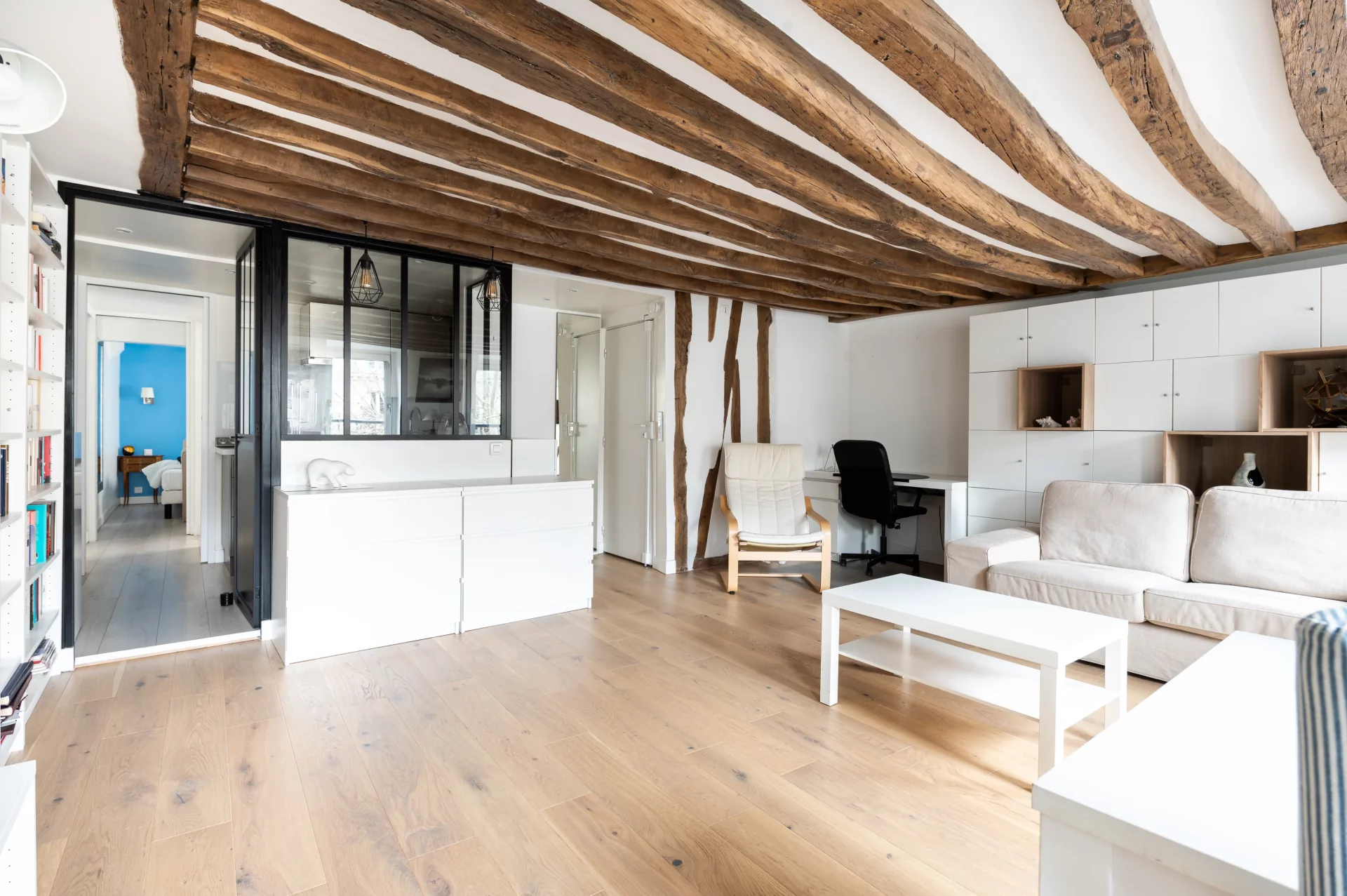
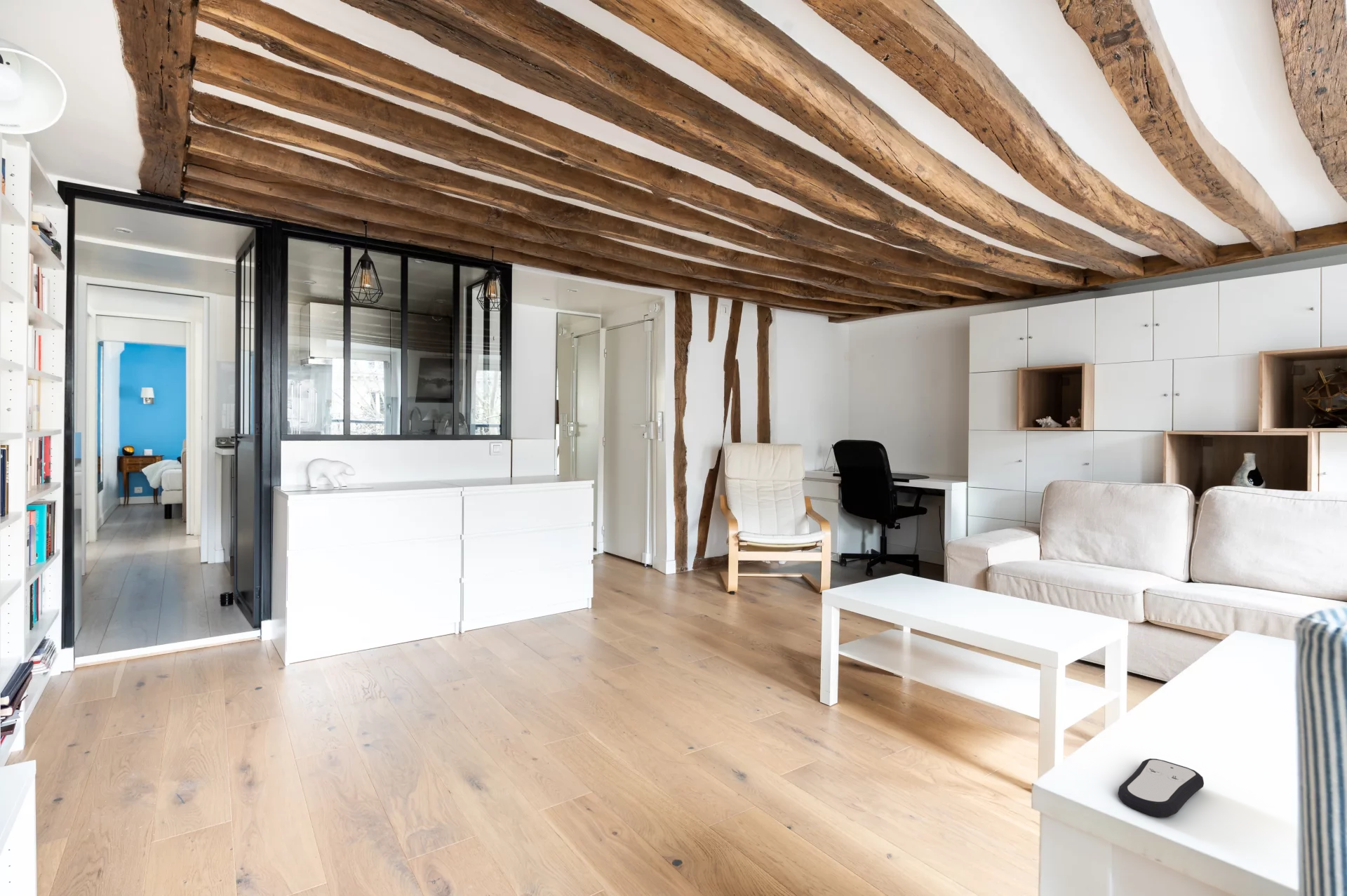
+ remote control (1159, 786)
